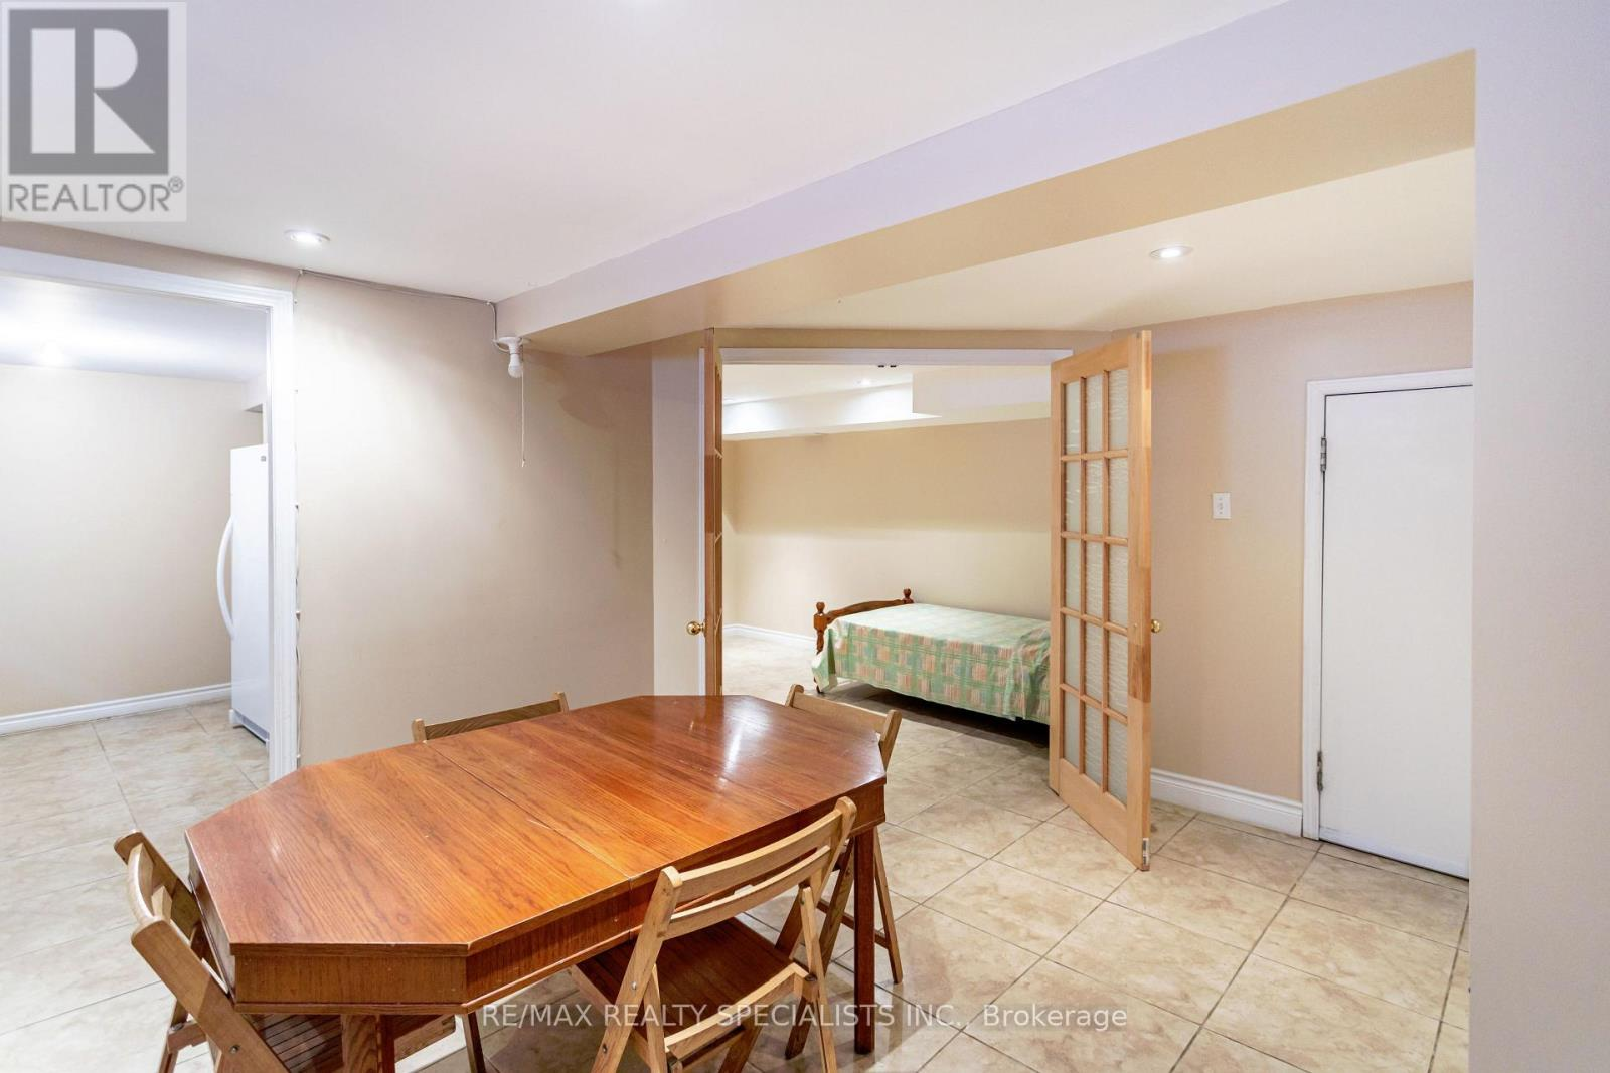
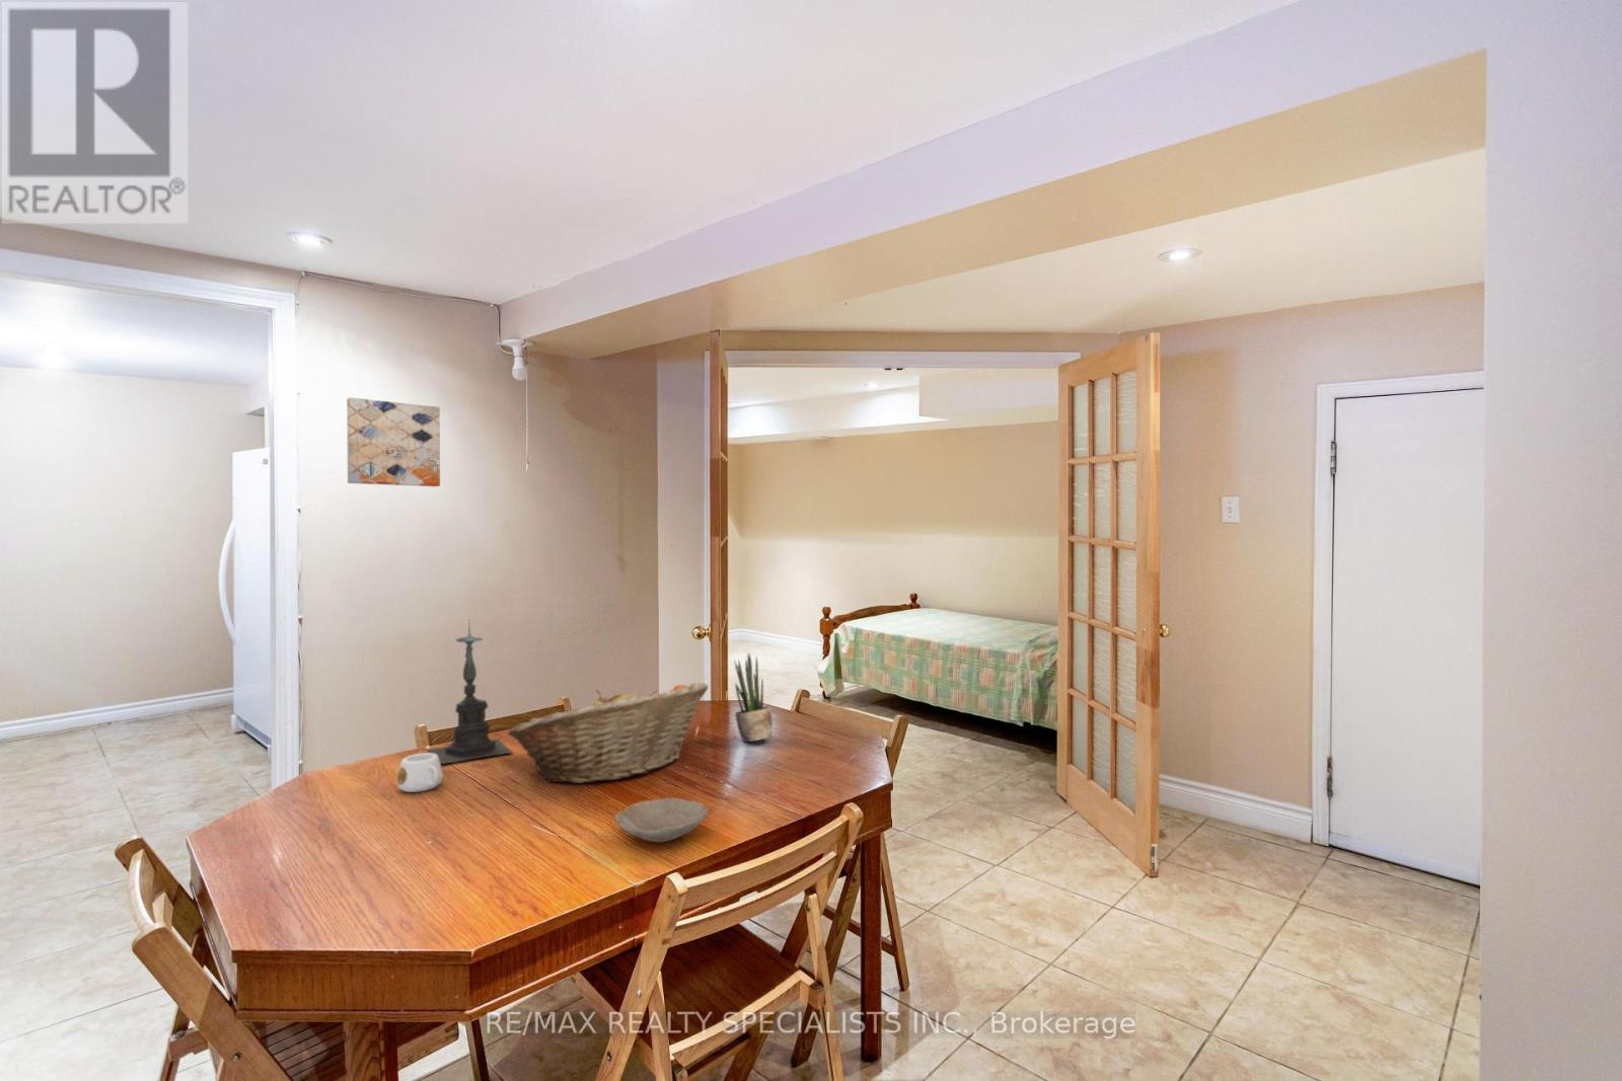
+ bowl (663, 824)
+ wall art (395, 444)
+ candle holder (469, 685)
+ potted plant (751, 695)
+ mug (422, 773)
+ fruit basket (614, 724)
